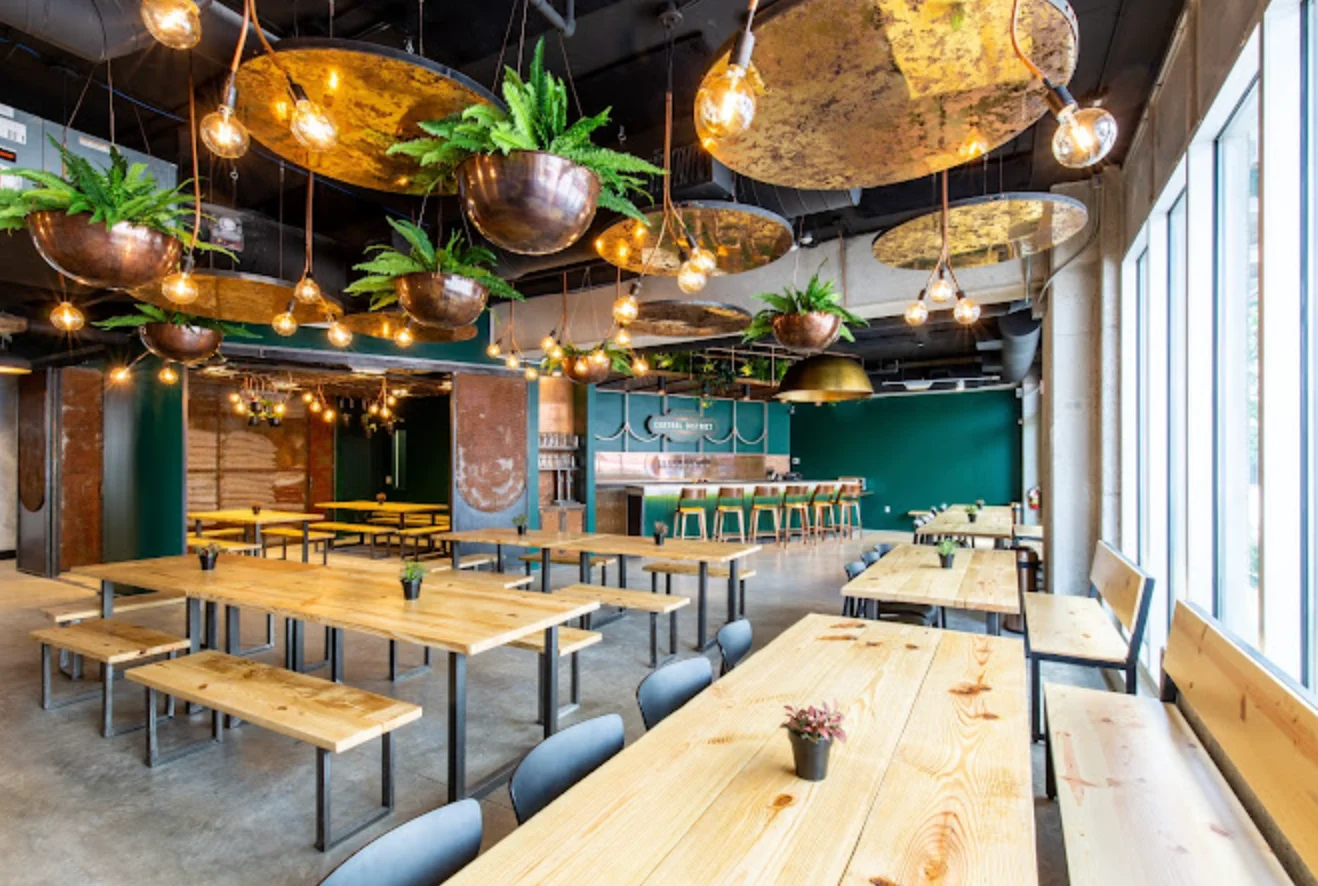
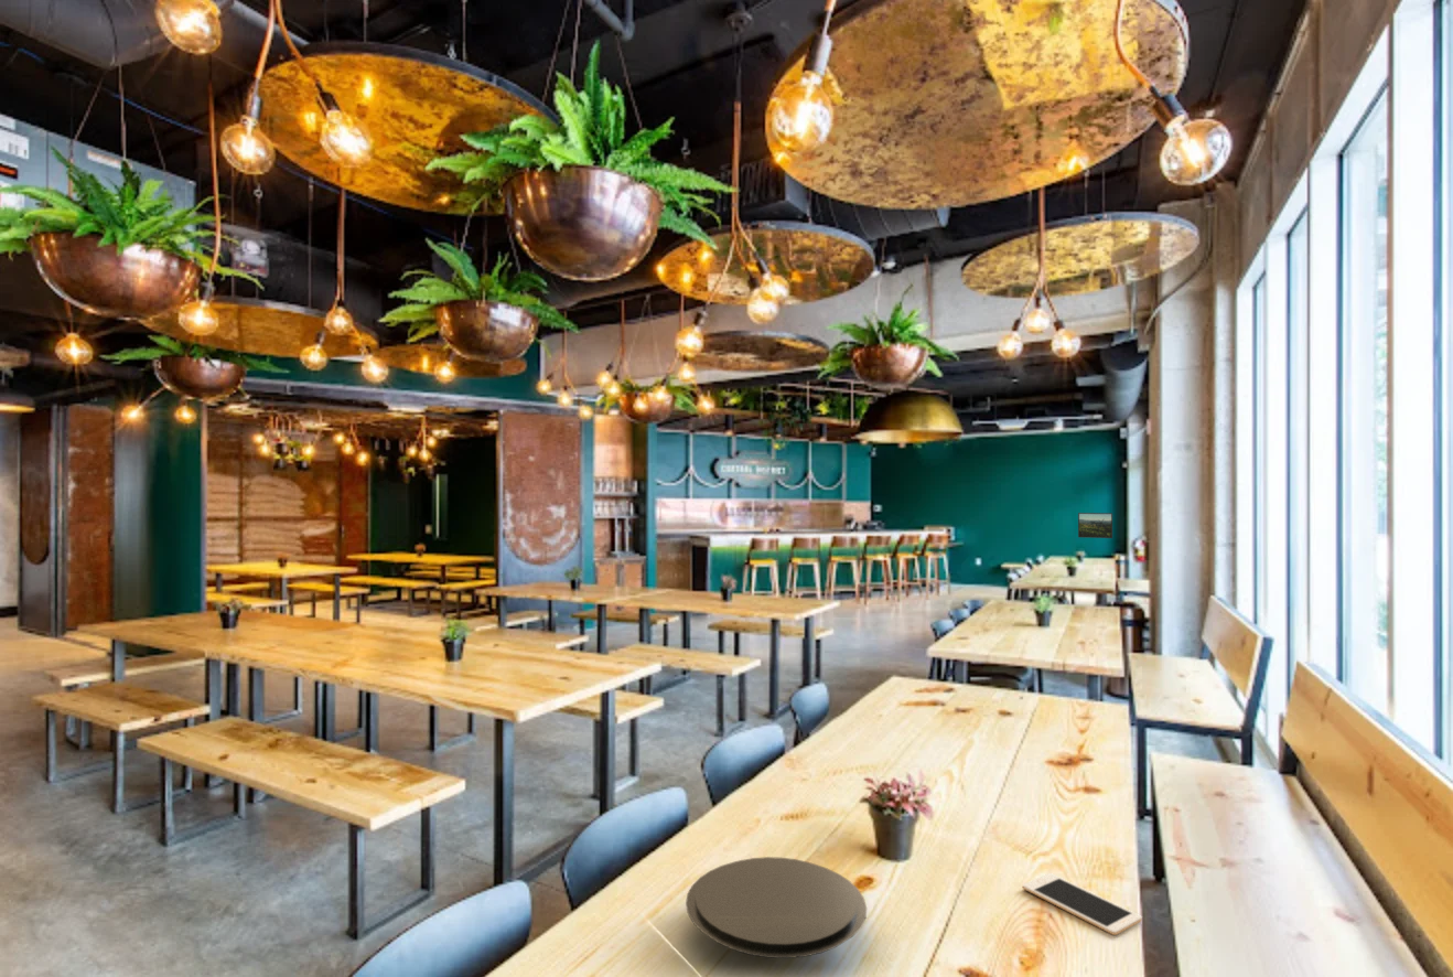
+ cell phone (1079, 902)
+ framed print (1095, 525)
+ plate (775, 912)
